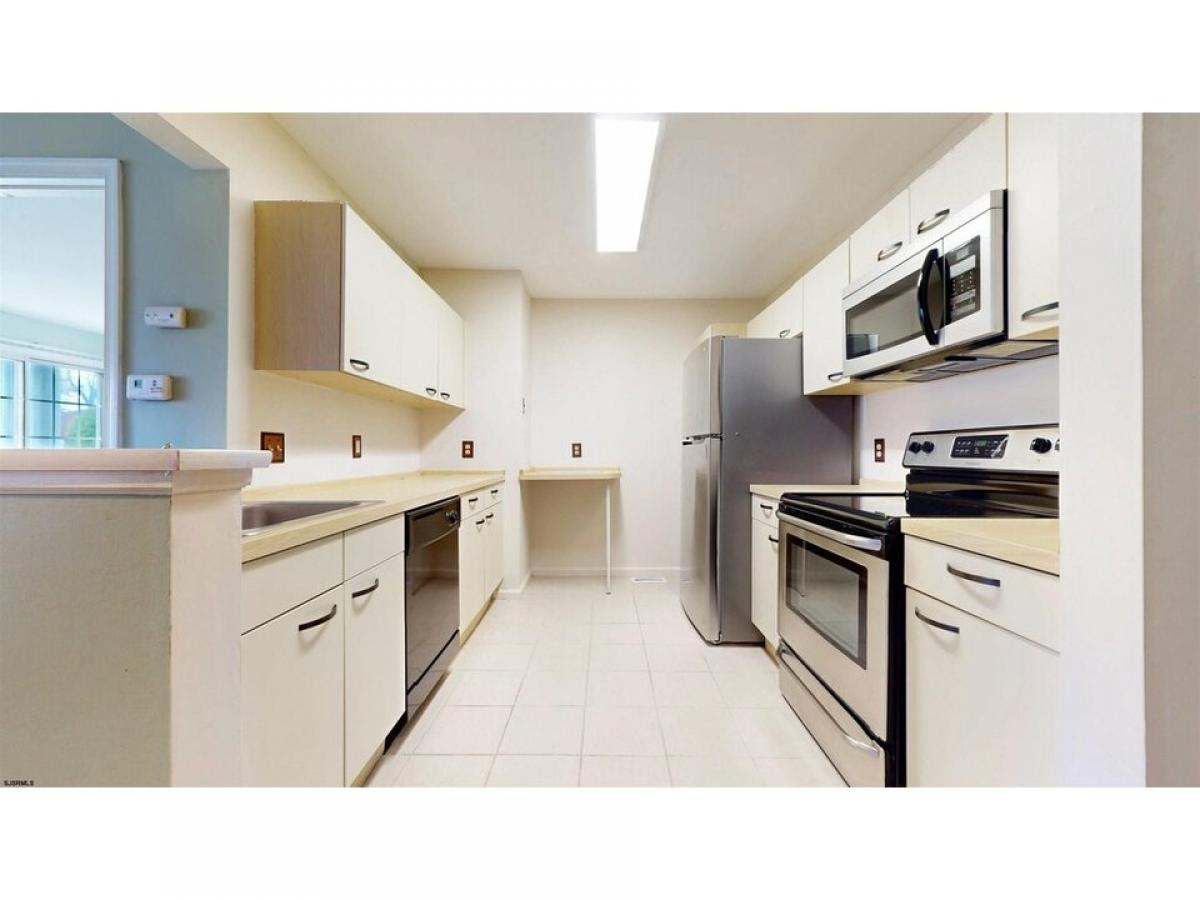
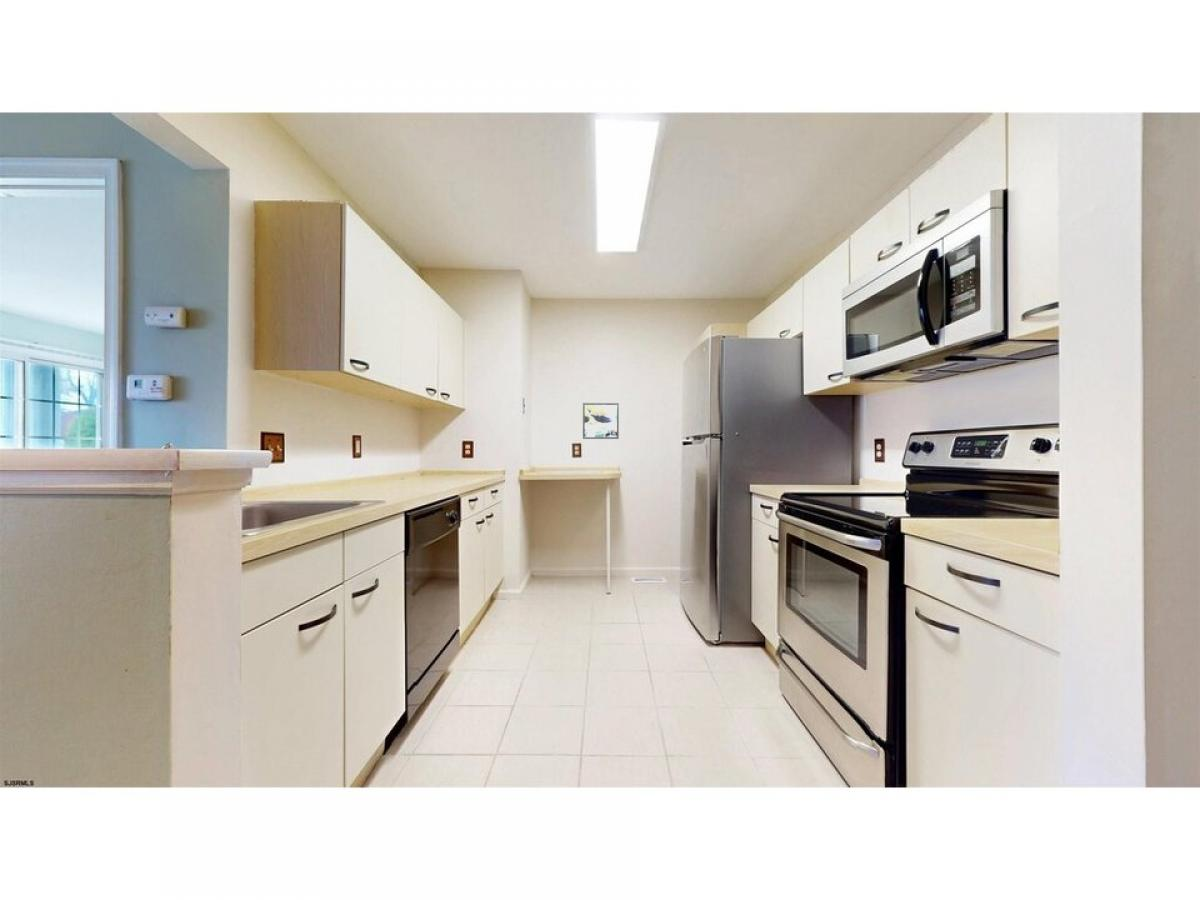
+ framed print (600, 420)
